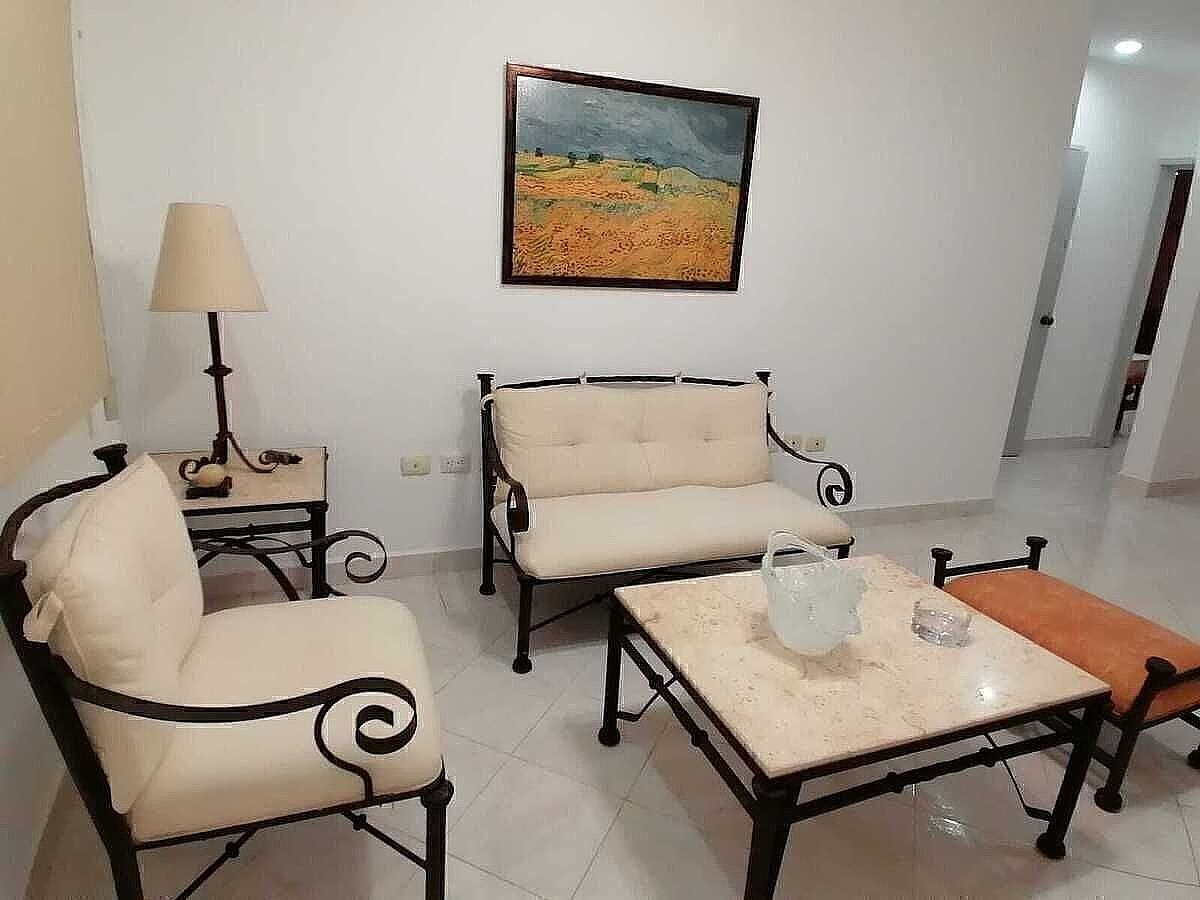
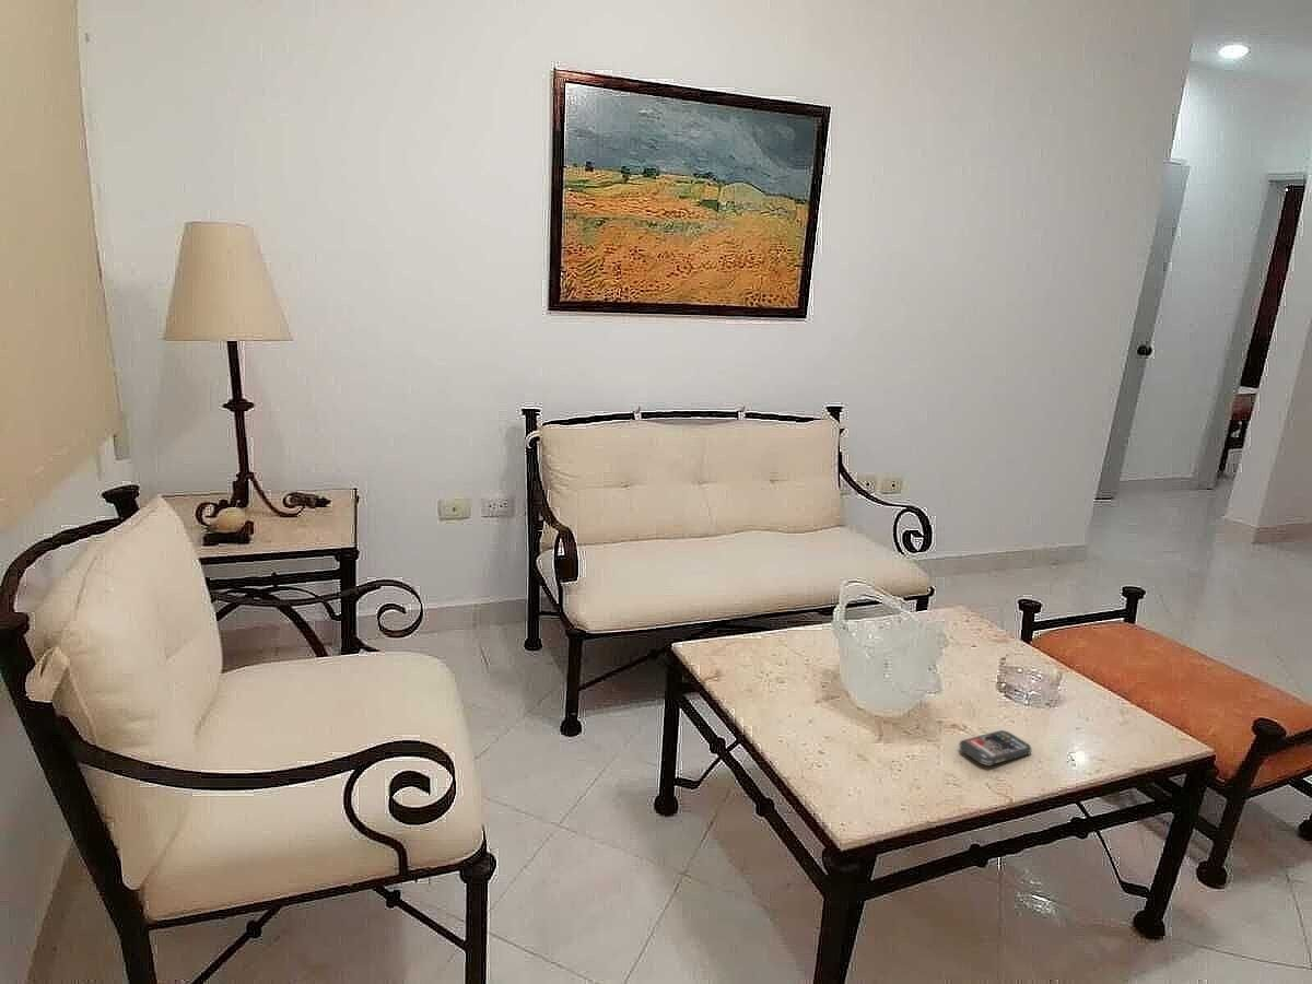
+ smartphone (995, 747)
